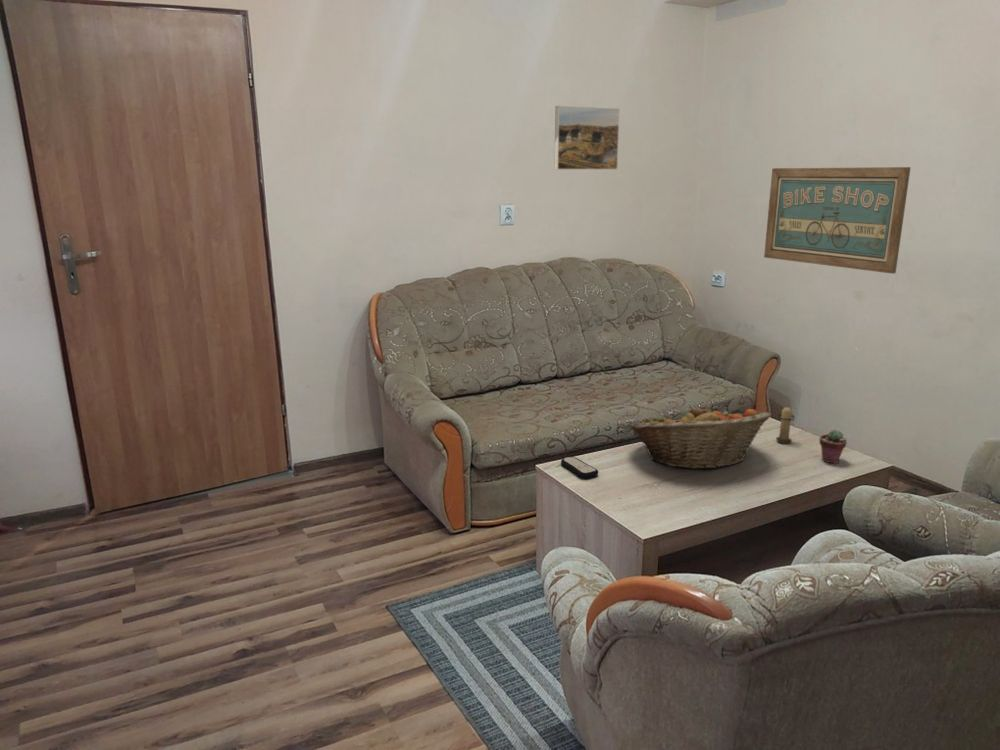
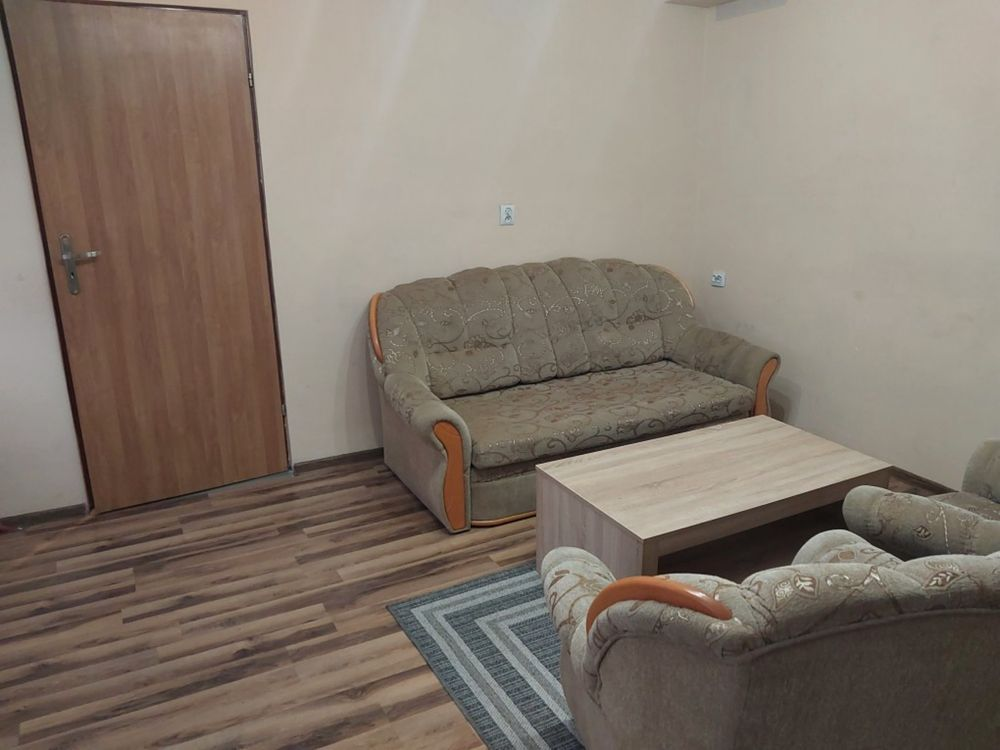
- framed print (587, 138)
- potted succulent (832, 445)
- candle (785, 423)
- fruit basket (699, 430)
- wall art (829, 217)
- remote control (578, 466)
